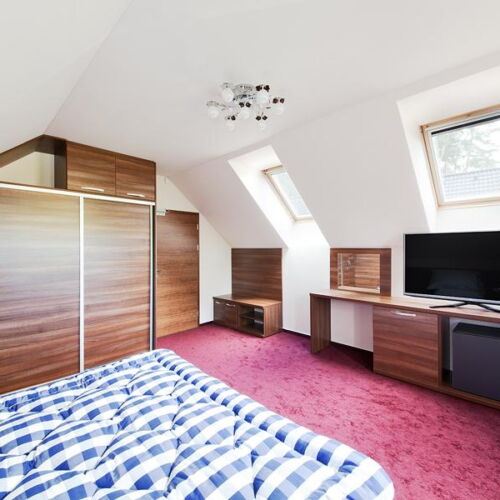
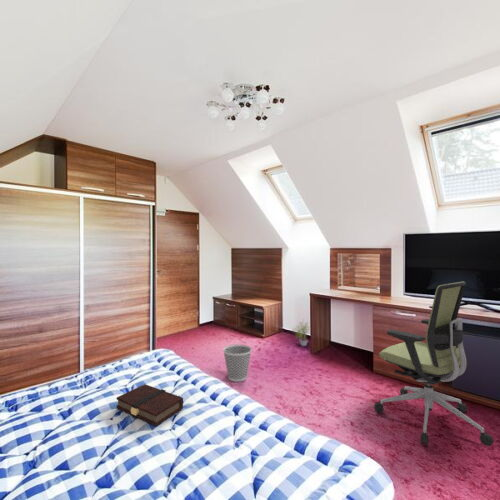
+ office chair (432, 350)
+ wastebasket (237, 363)
+ potted plant (301, 332)
+ book (149, 403)
